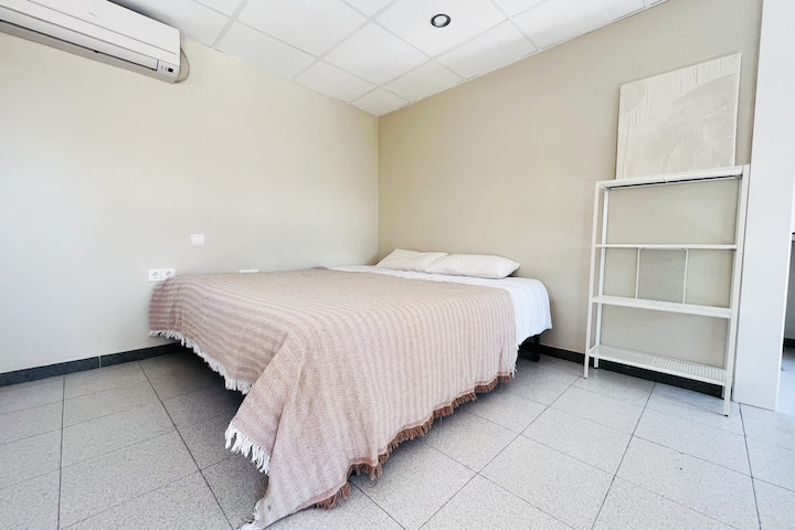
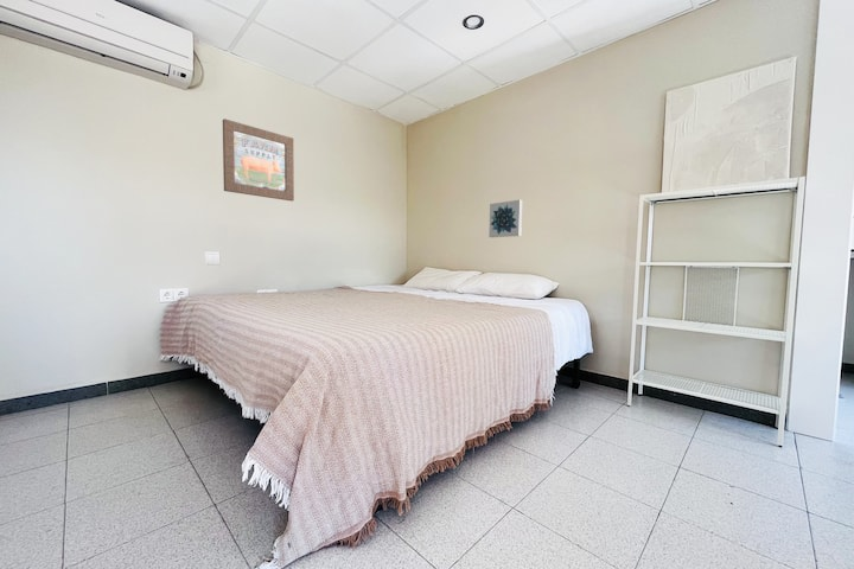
+ wall art (504, 219)
+ wall art (260, 162)
